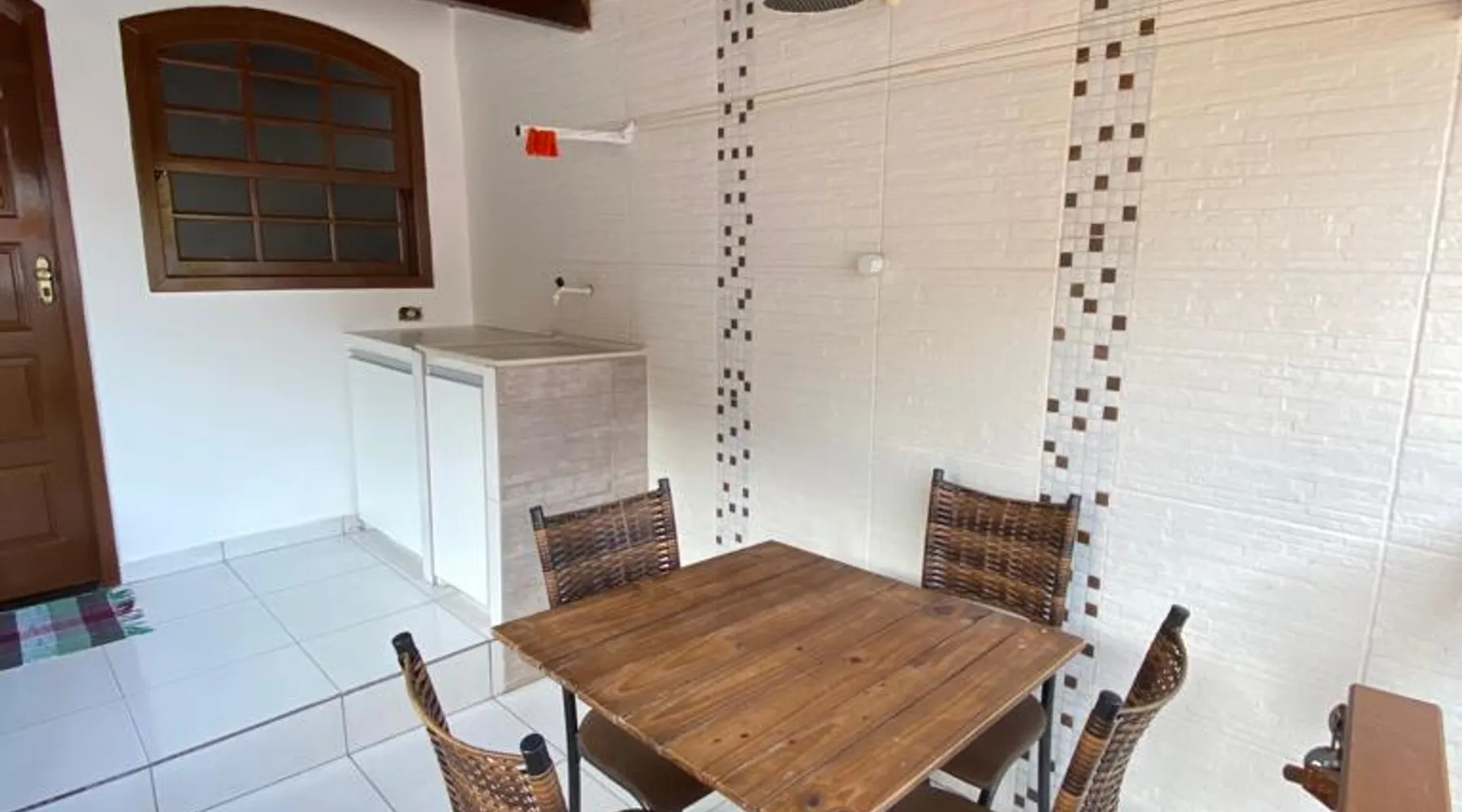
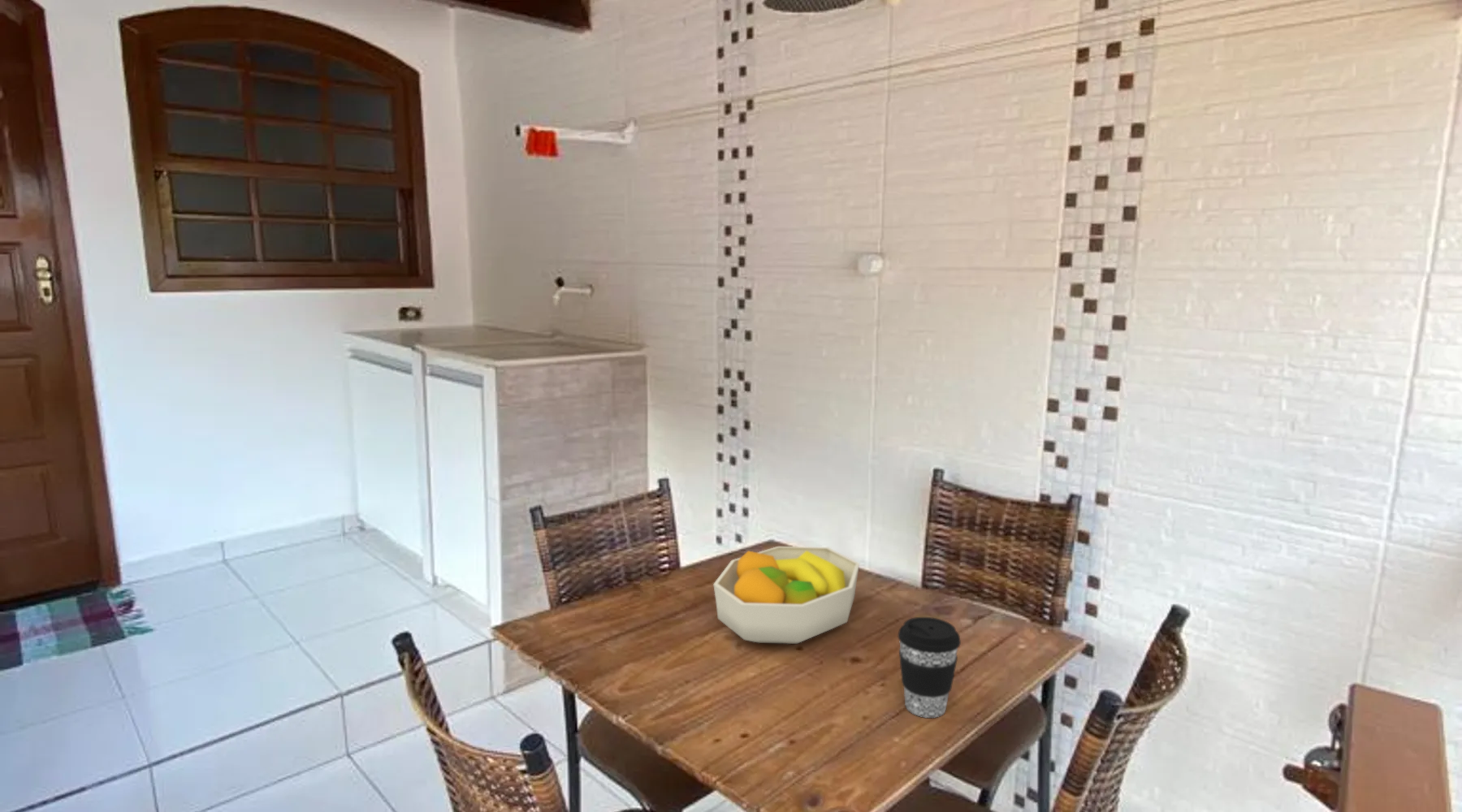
+ coffee cup (927, 667)
+ fruit bowl (789, 585)
